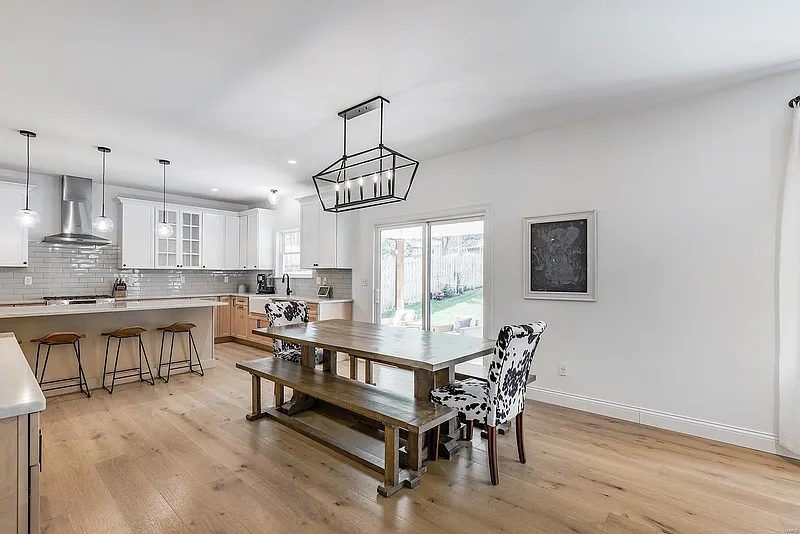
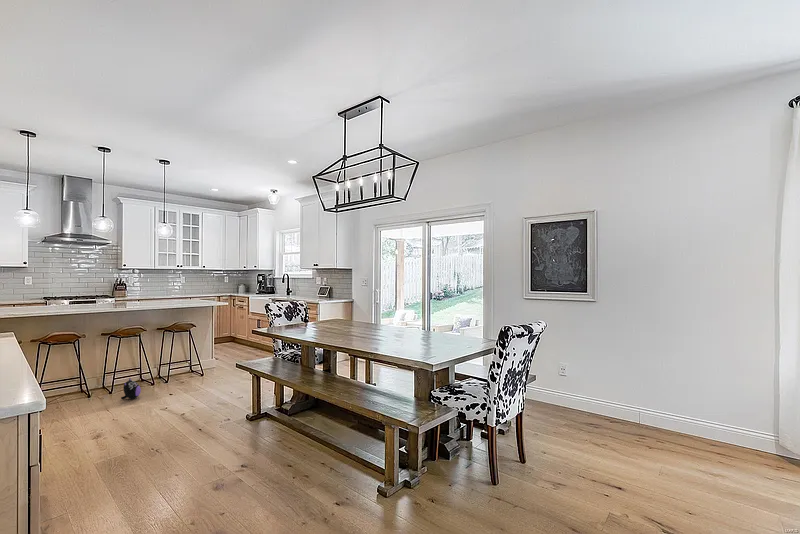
+ plush toy (131, 387)
